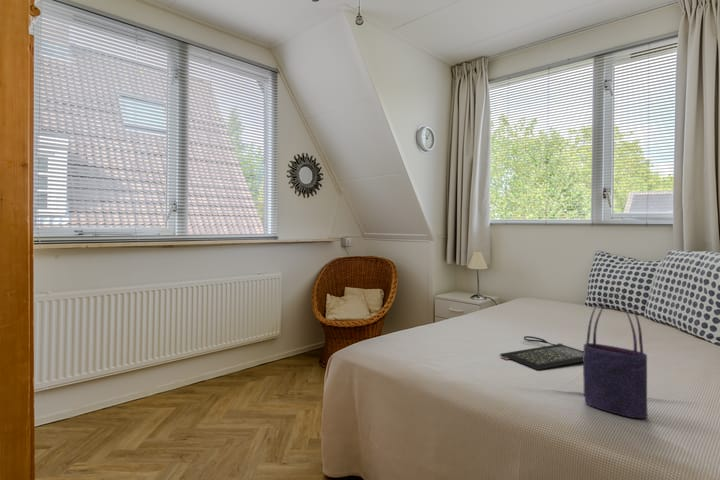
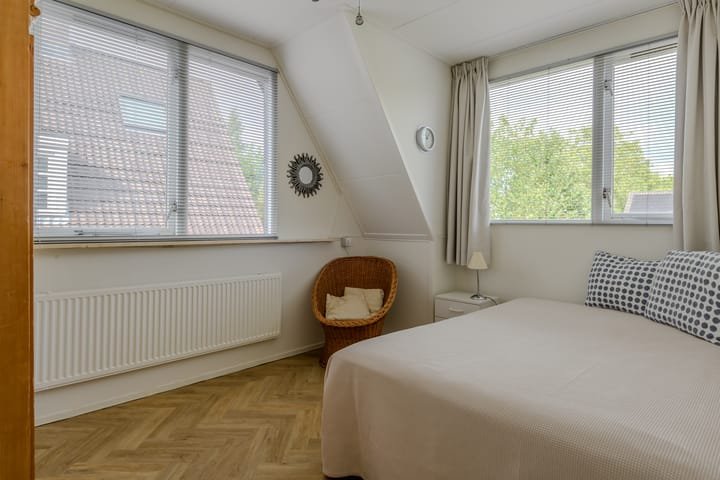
- clutch bag (551, 354)
- tote bag (614, 351)
